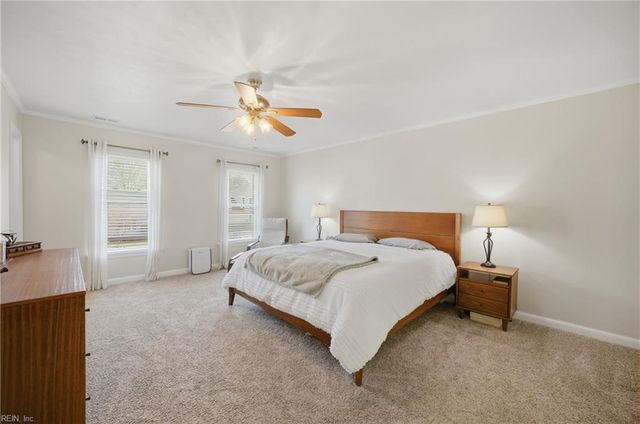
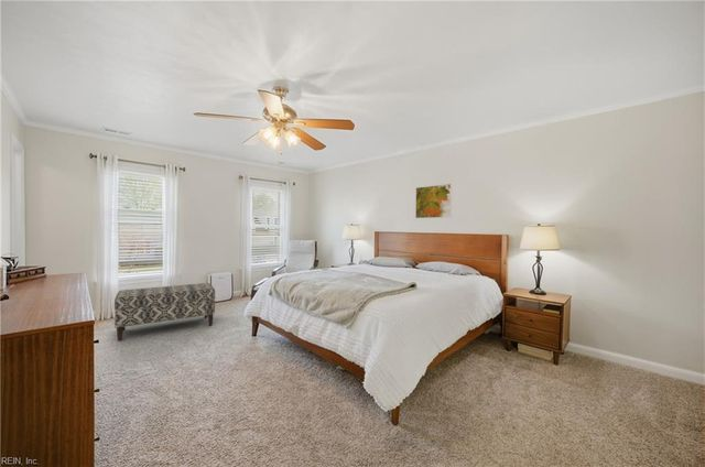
+ bench (167, 308)
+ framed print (432, 202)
